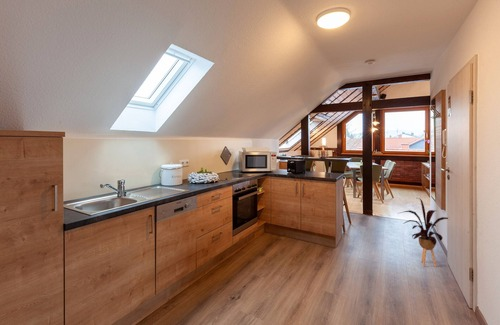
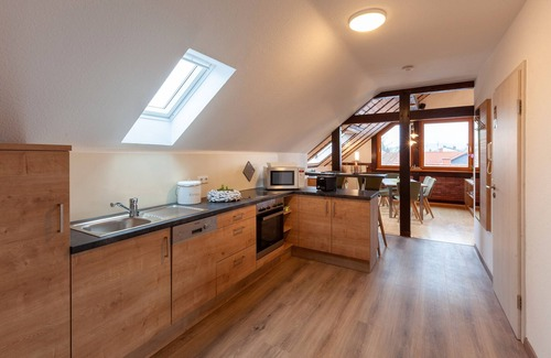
- house plant (424, 230)
